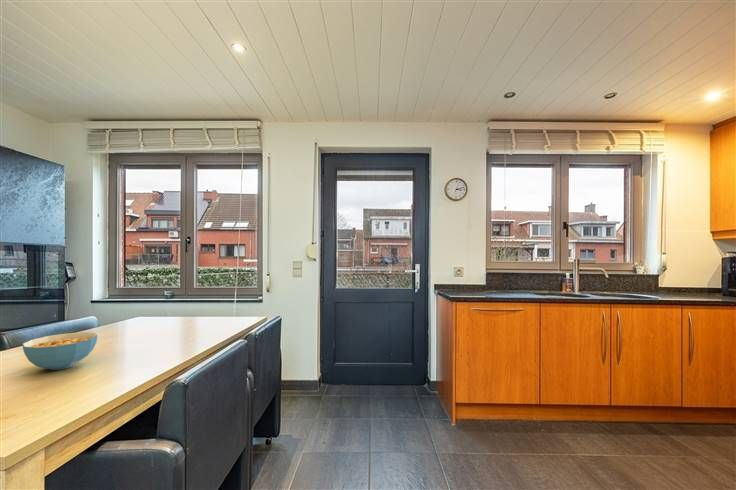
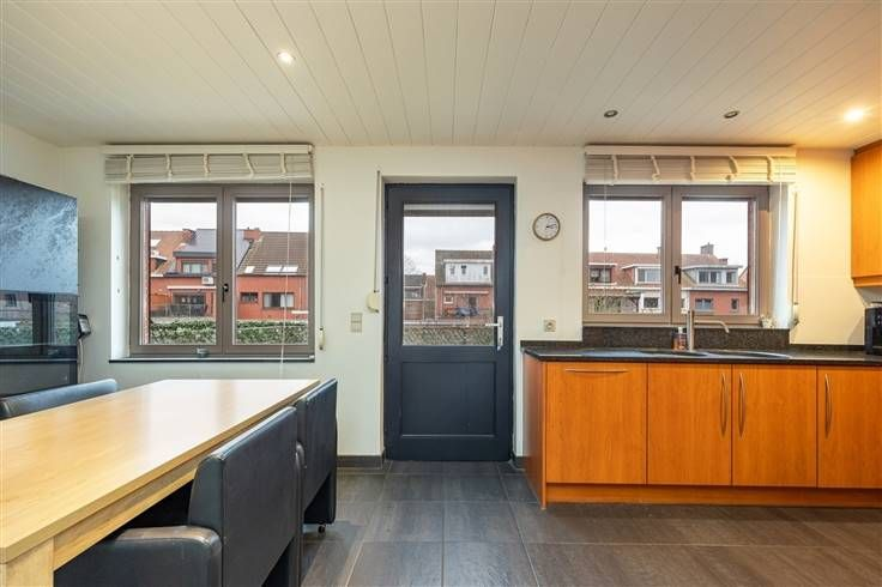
- cereal bowl (61, 353)
